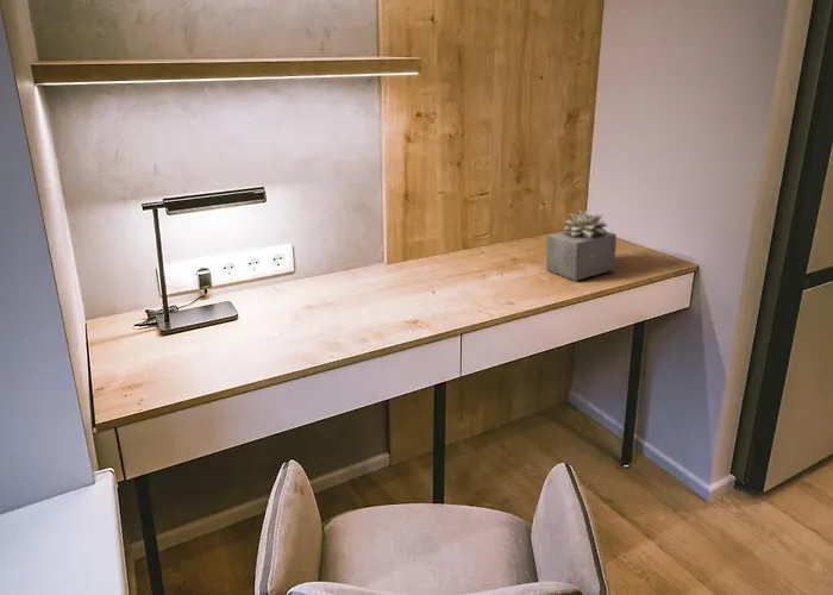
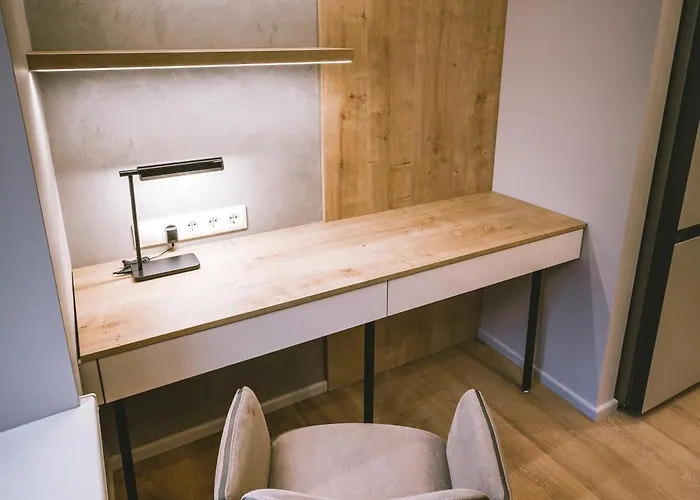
- succulent plant (582, 242)
